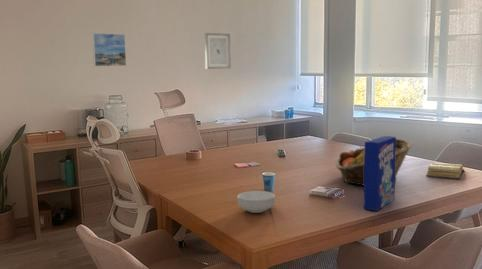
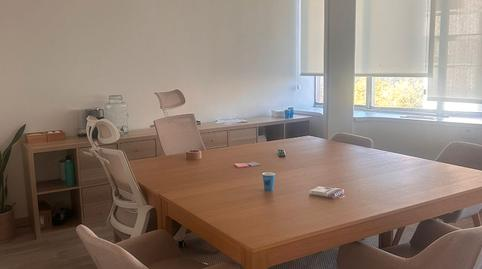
- cereal bowl (256, 202)
- diary (445, 169)
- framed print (109, 50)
- wall art (217, 51)
- cereal box (380, 171)
- fruit basket (363, 160)
